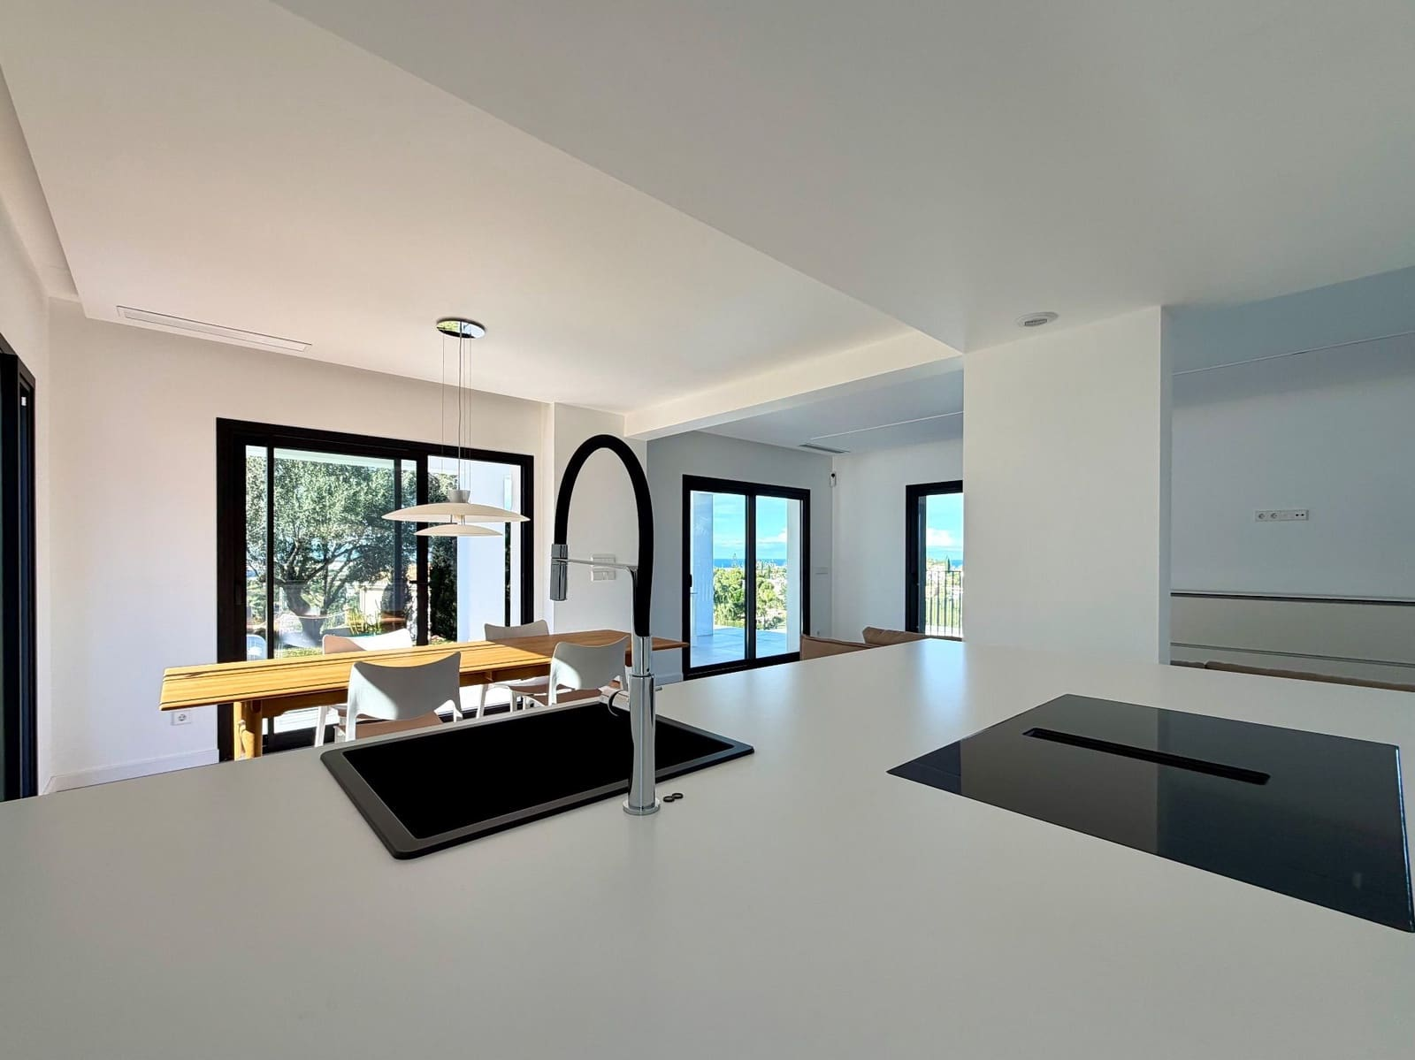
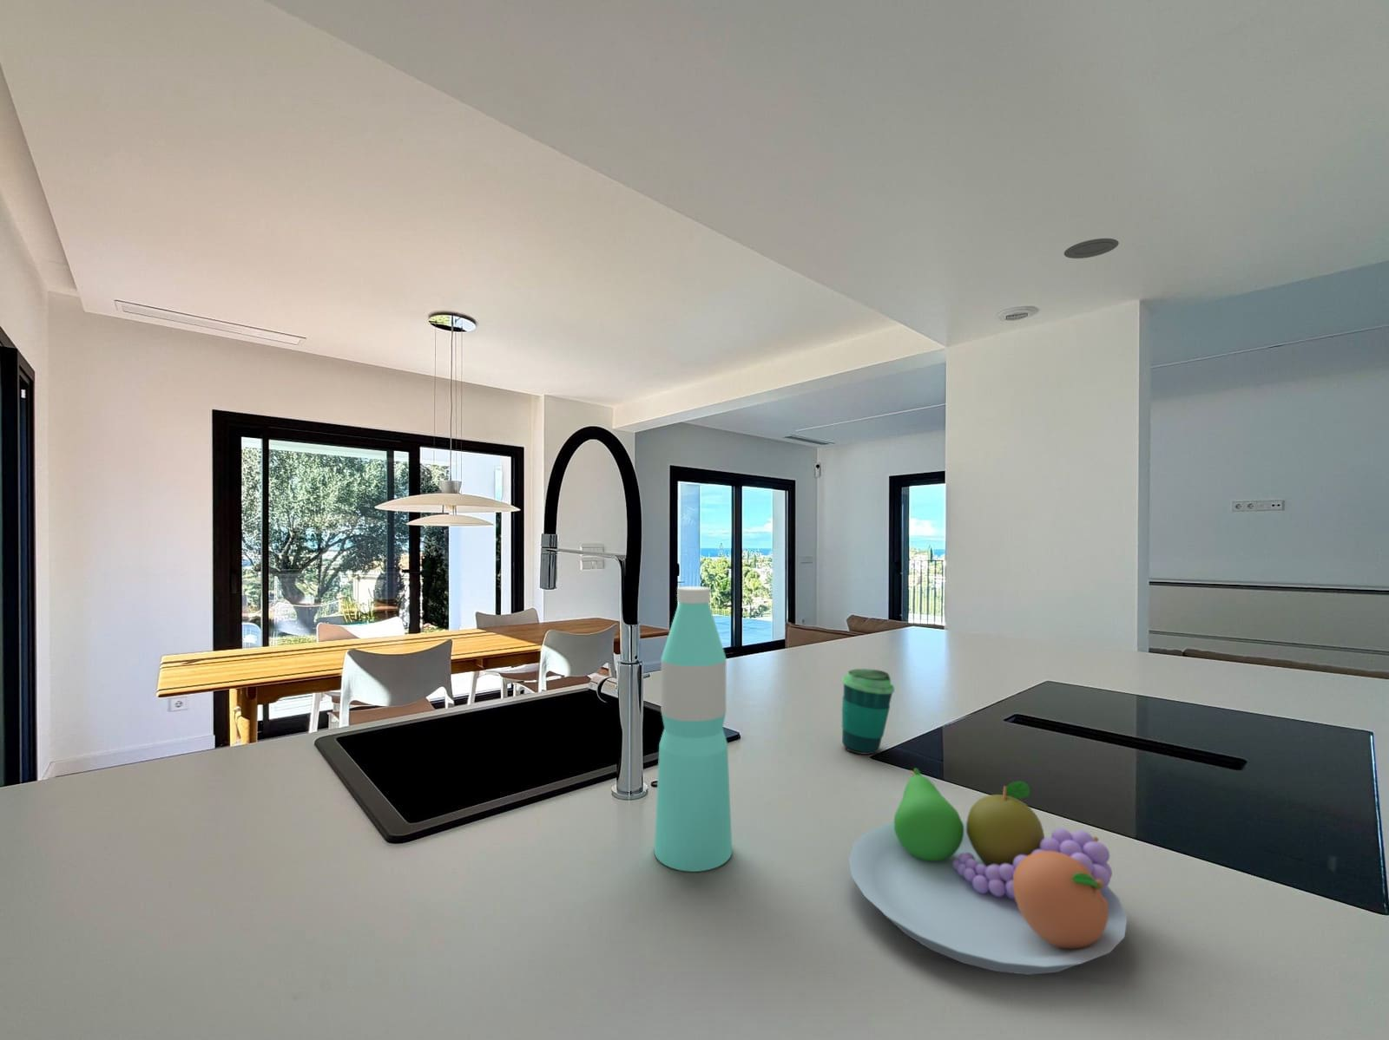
+ water bottle (693, 718)
+ recessed light (1091, 246)
+ fruit bowl (974, 848)
+ cup (868, 710)
